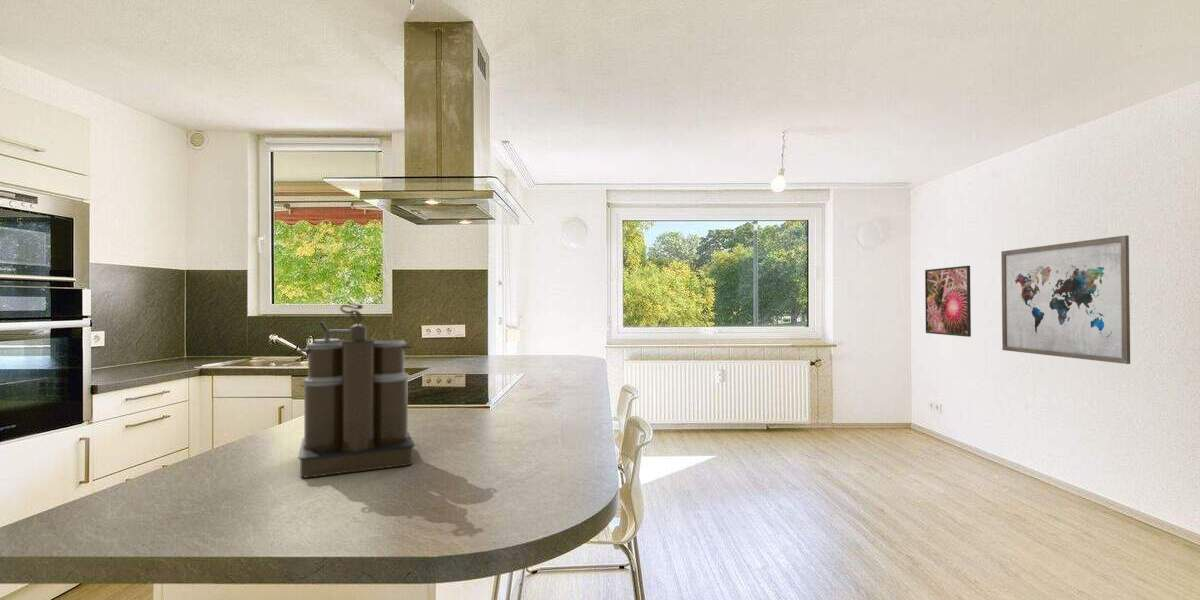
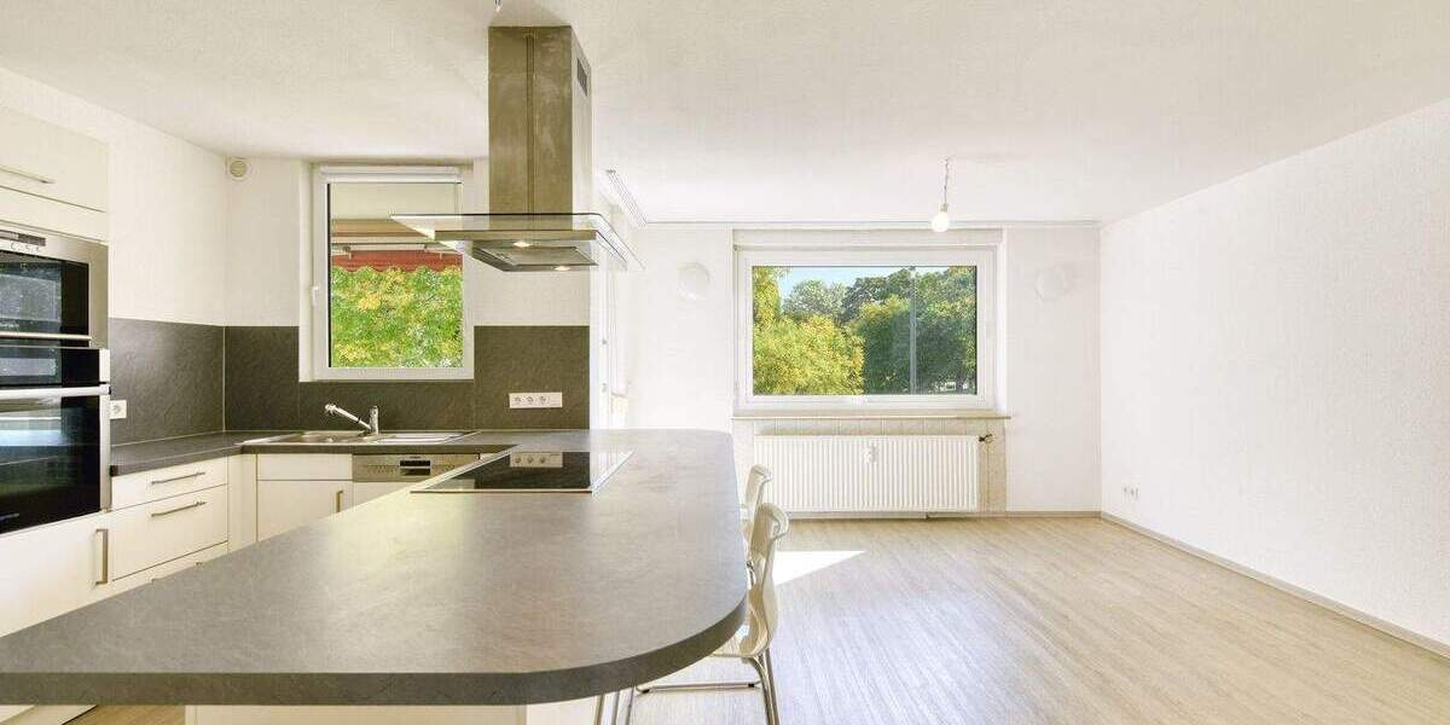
- coffee maker (357, 380)
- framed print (946, 301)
- wall art (1057, 300)
